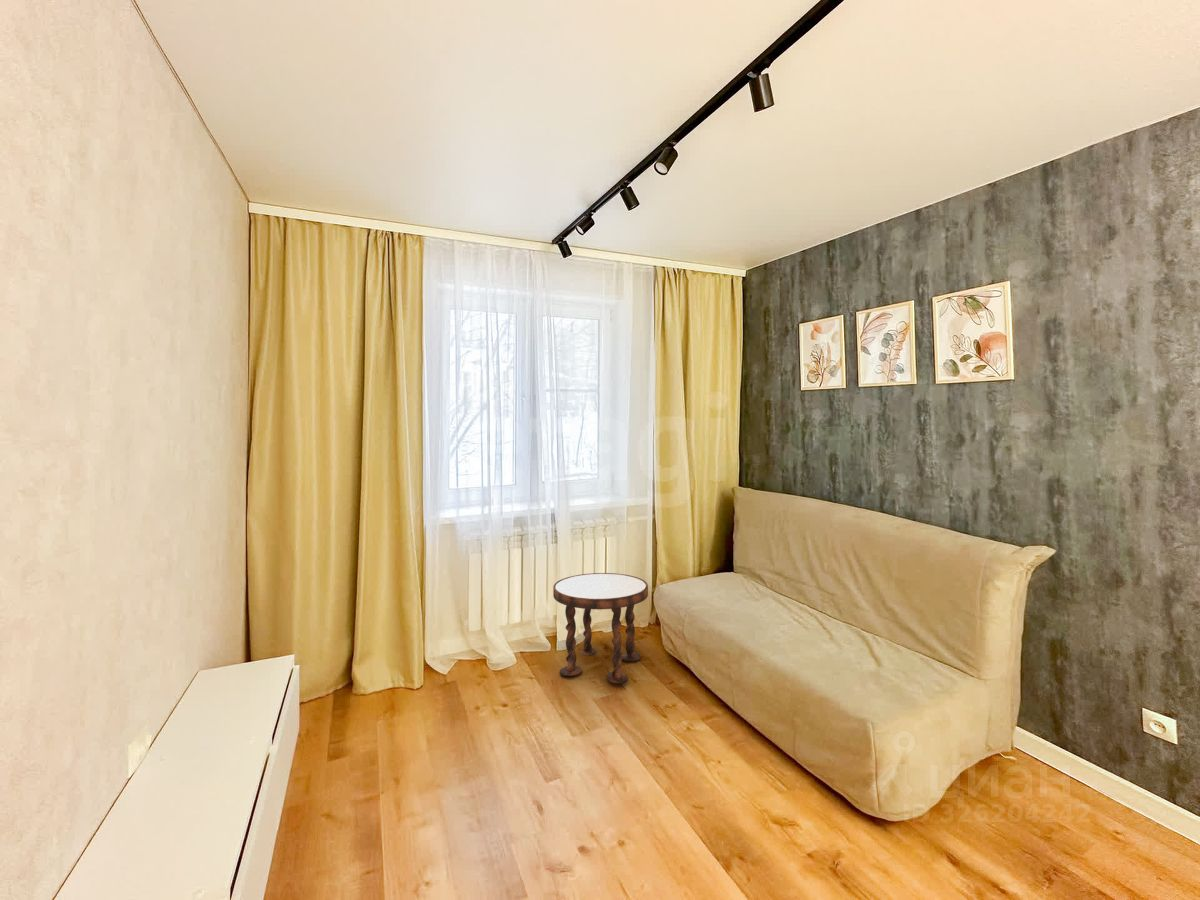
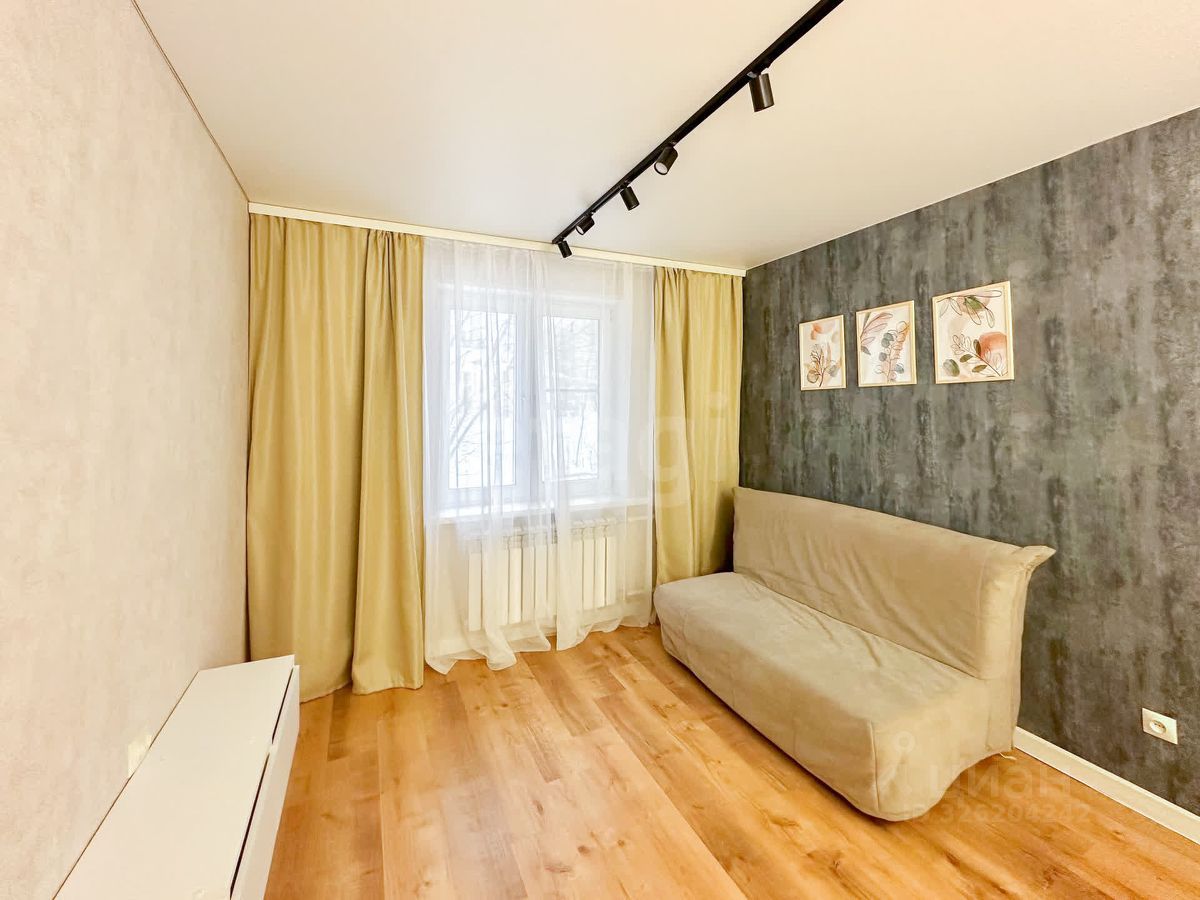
- side table (591, 620)
